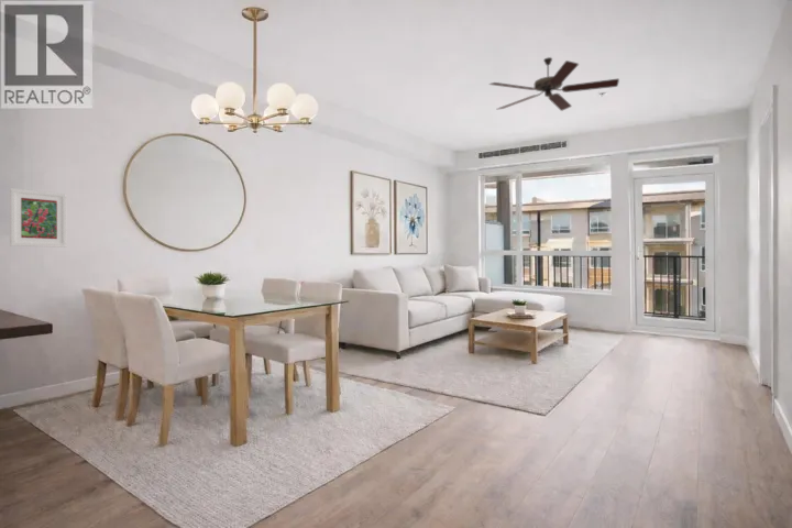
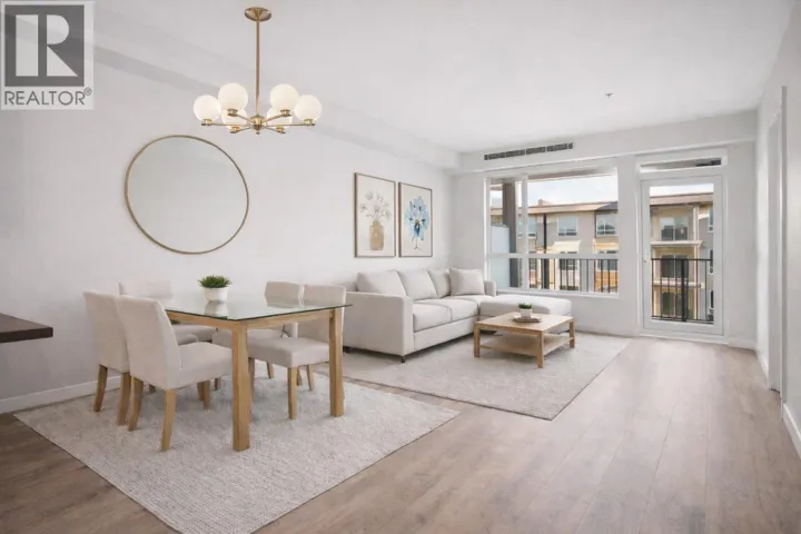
- ceiling fan (552, 77)
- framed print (38, 218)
